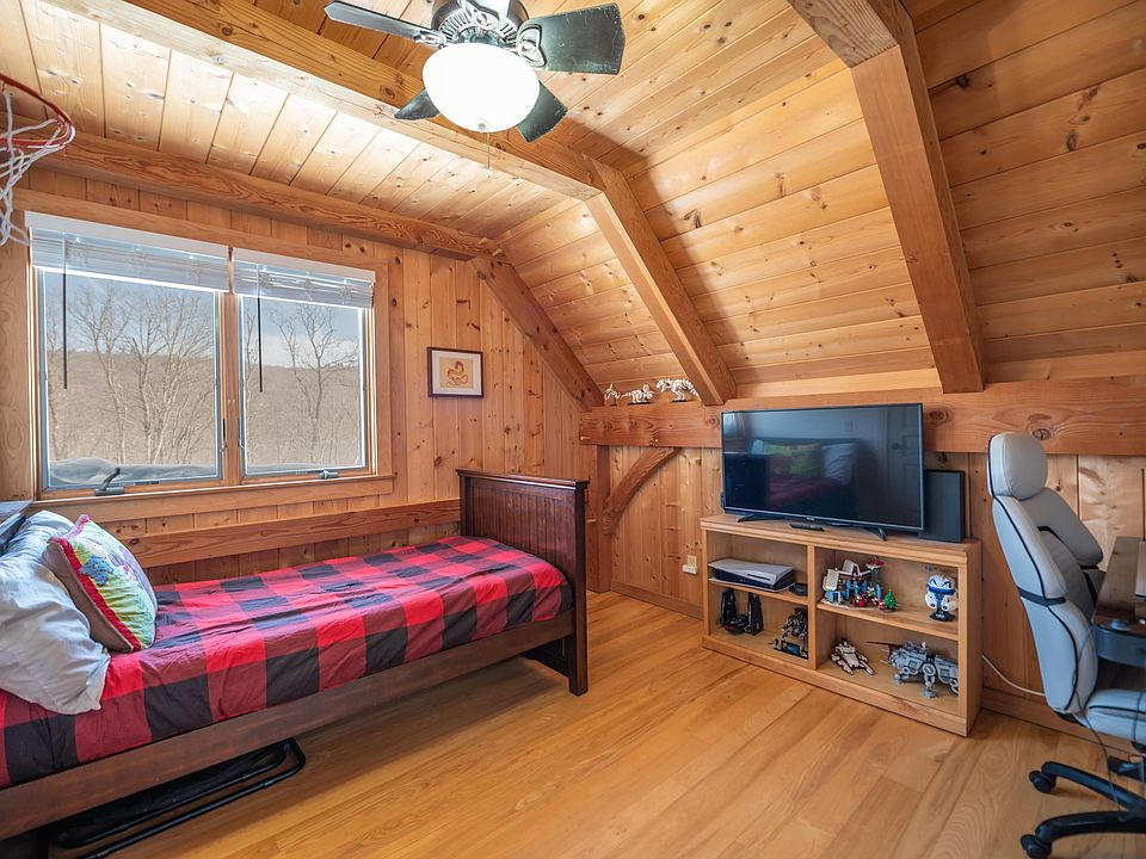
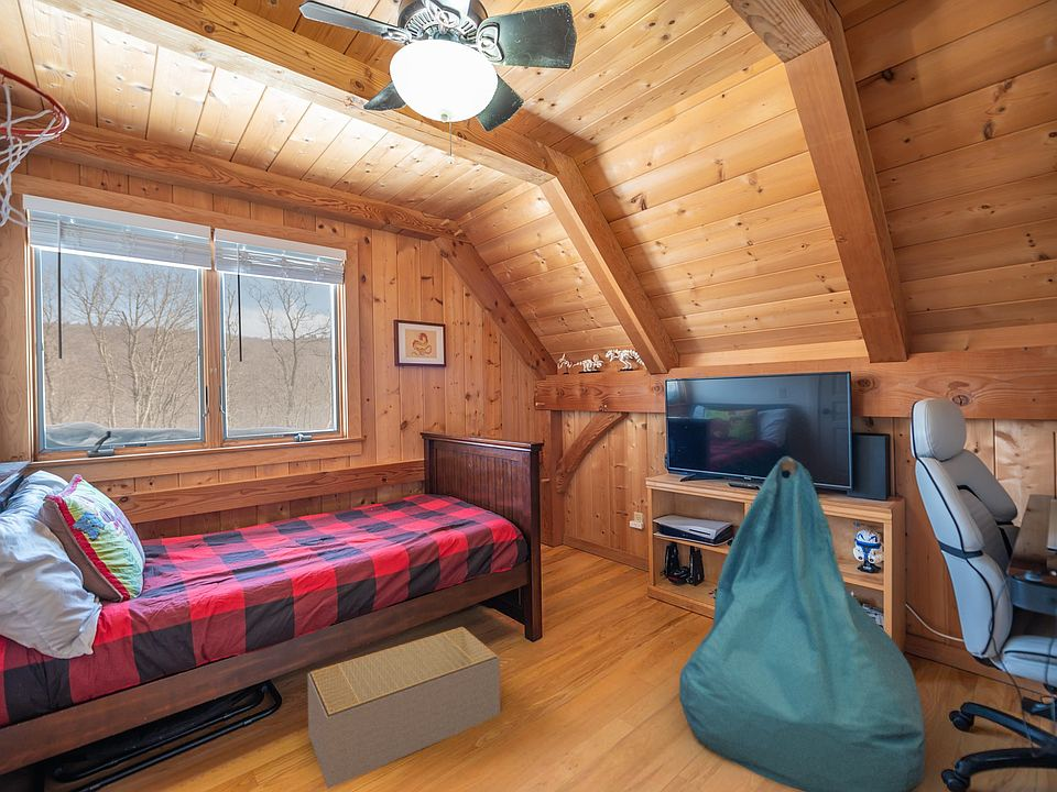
+ storage basket (406, 693)
+ bean bag chair (770, 584)
